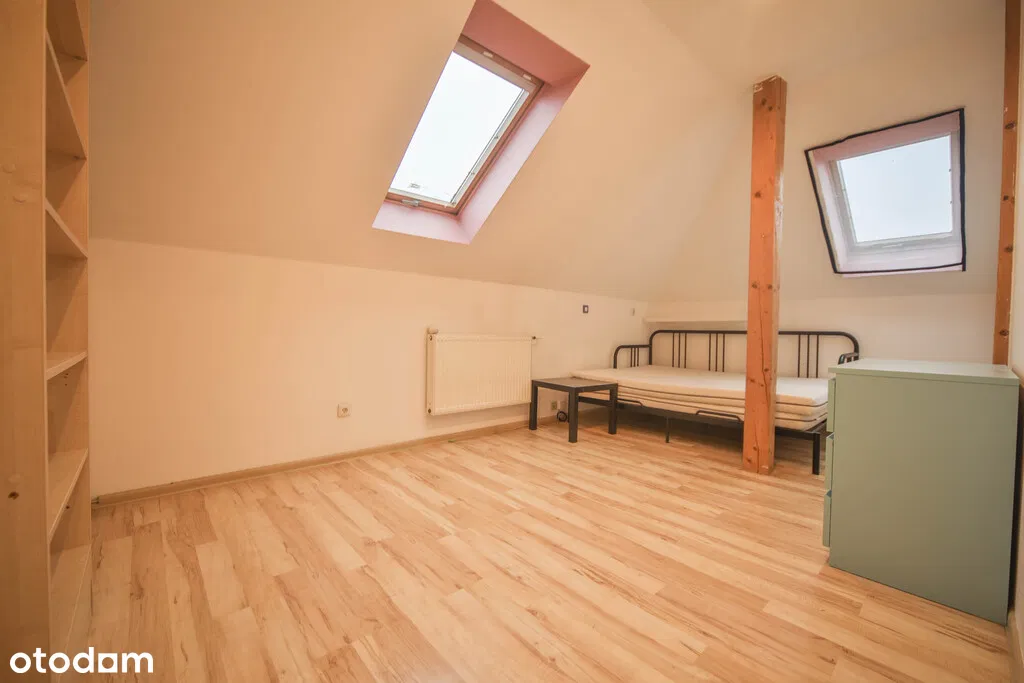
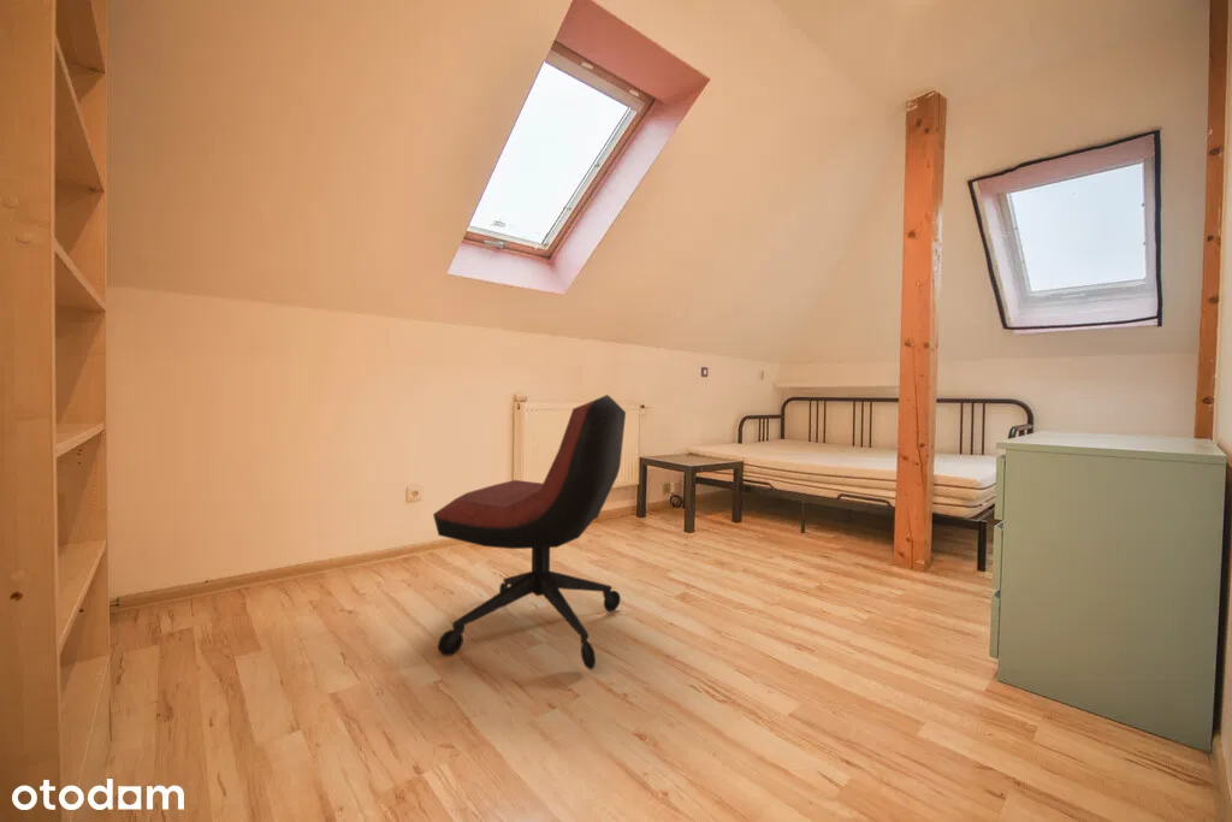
+ office chair (541, 513)
